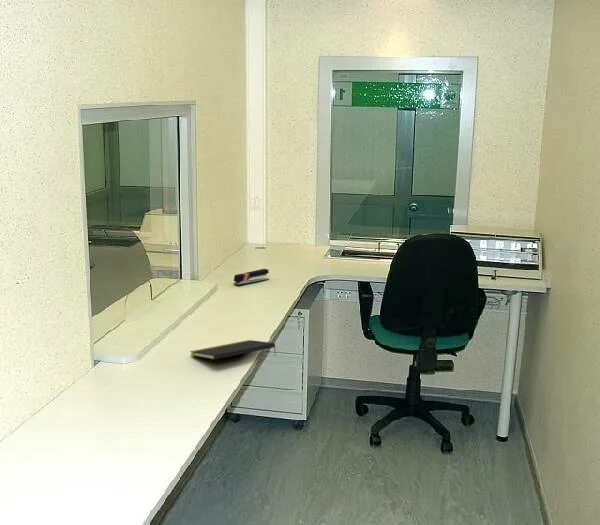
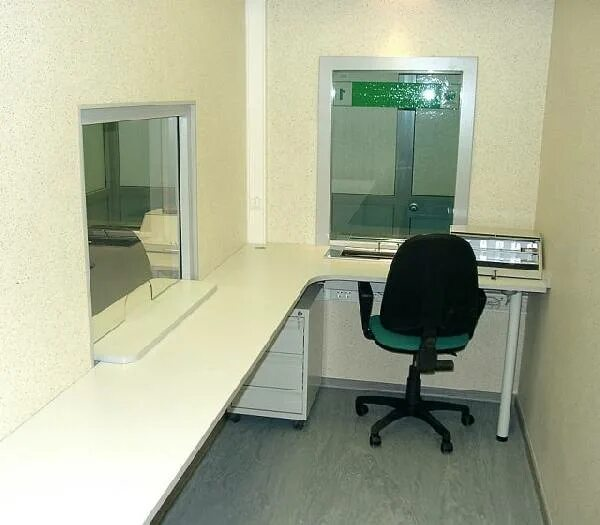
- stapler (251, 276)
- notepad (232, 349)
